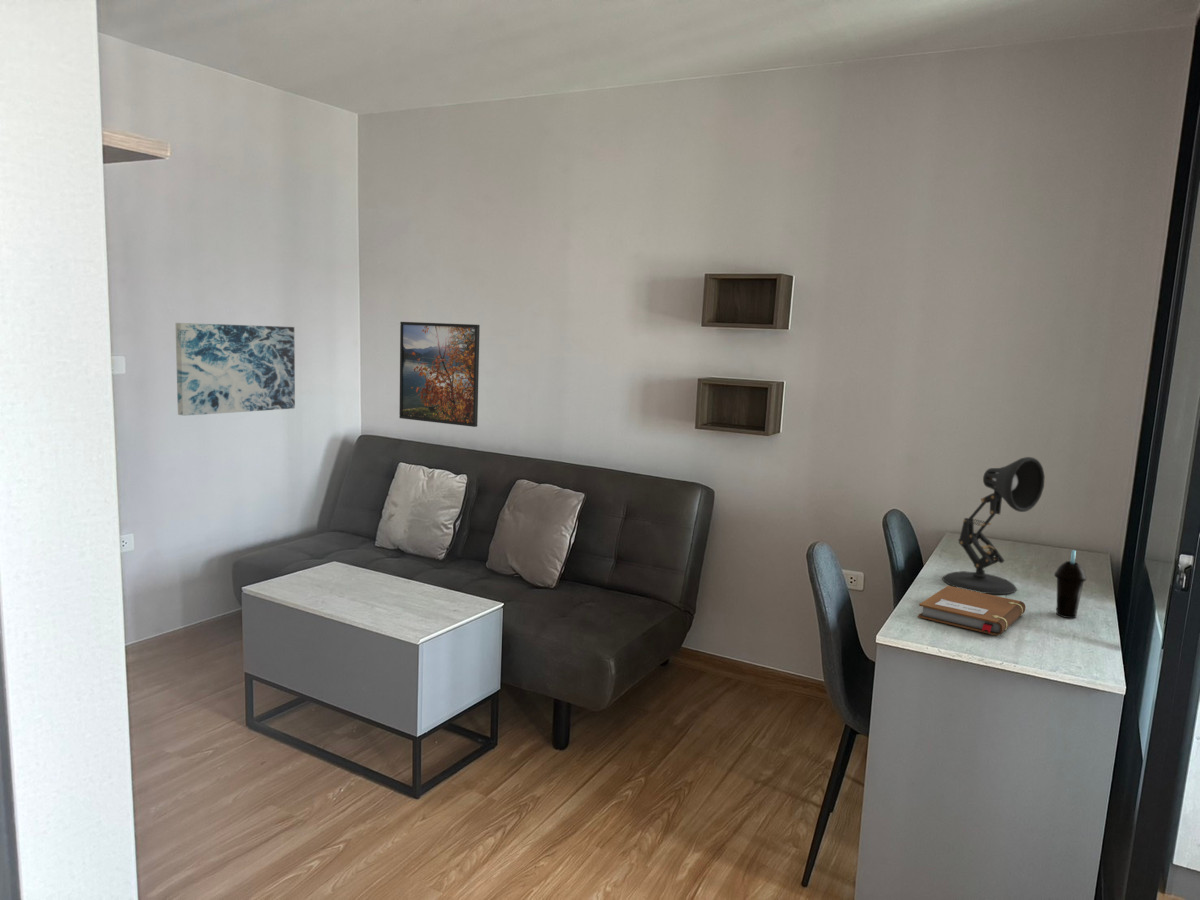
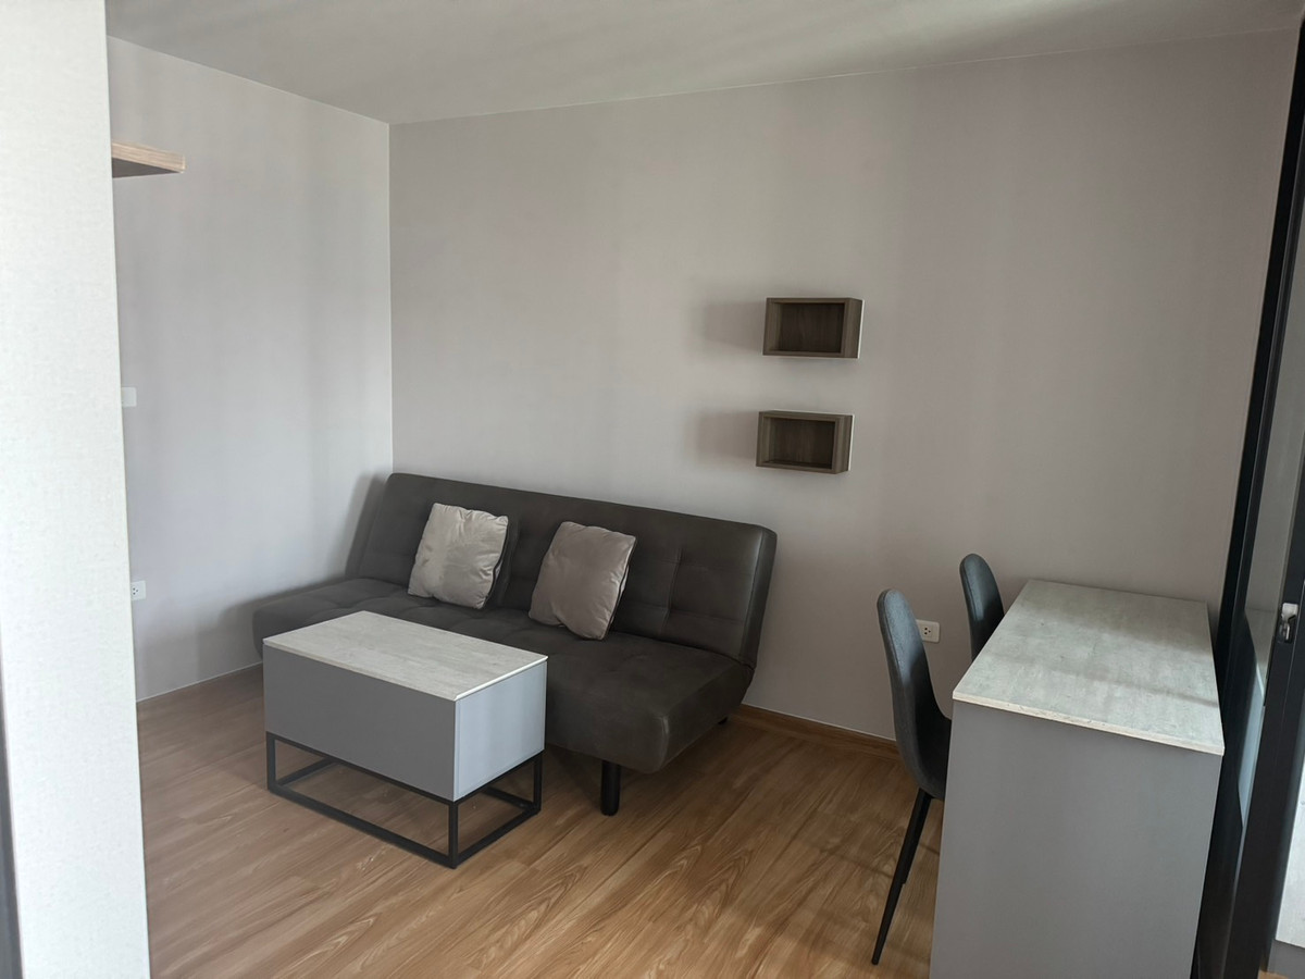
- cup (1069, 583)
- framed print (438, 373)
- notebook (972, 610)
- wall art (239, 368)
- desk lamp (988, 519)
